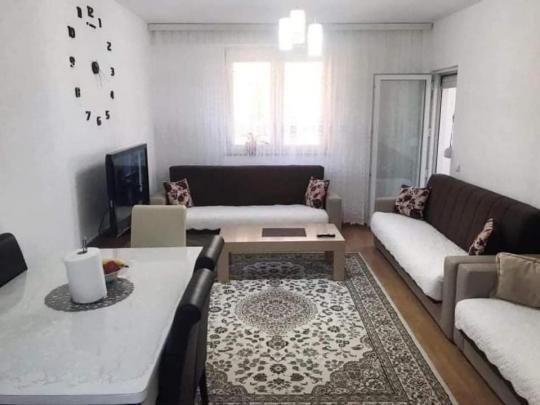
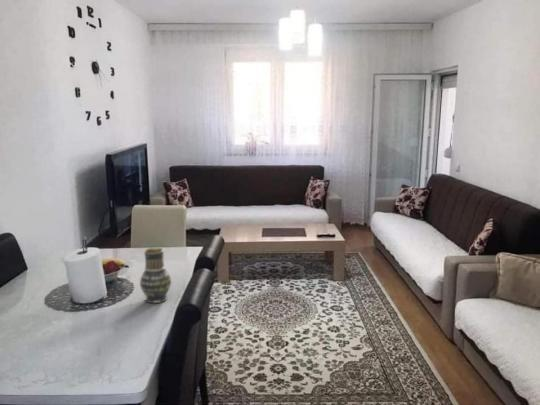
+ vase (155, 274)
